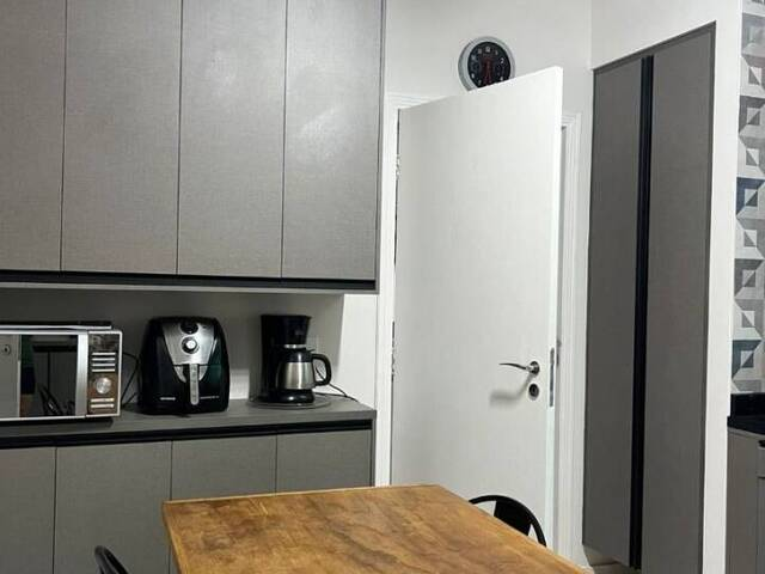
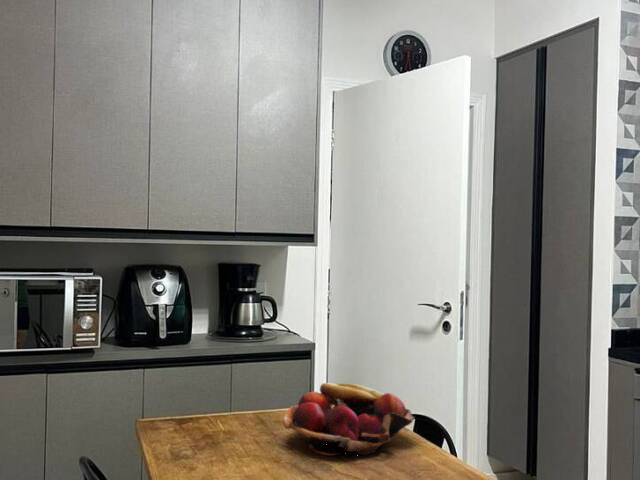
+ fruit basket (346, 414)
